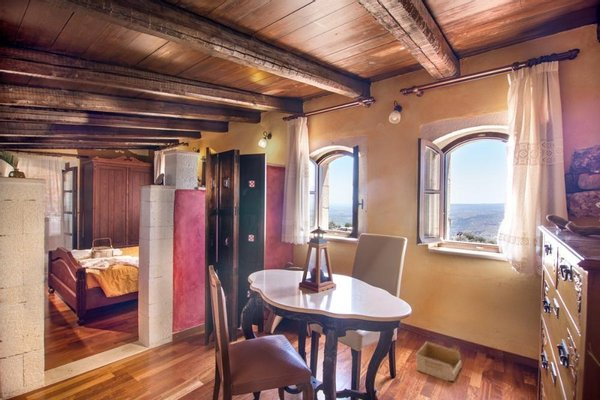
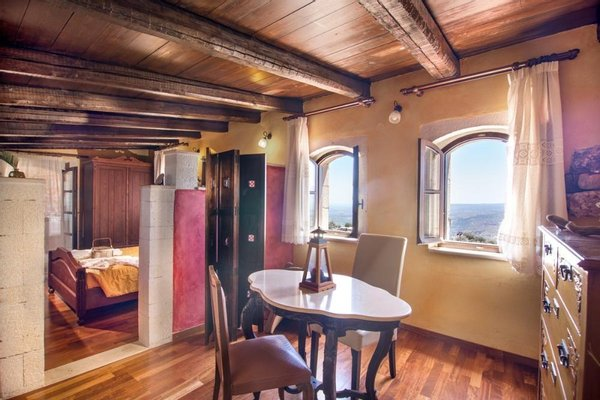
- storage bin (438, 360)
